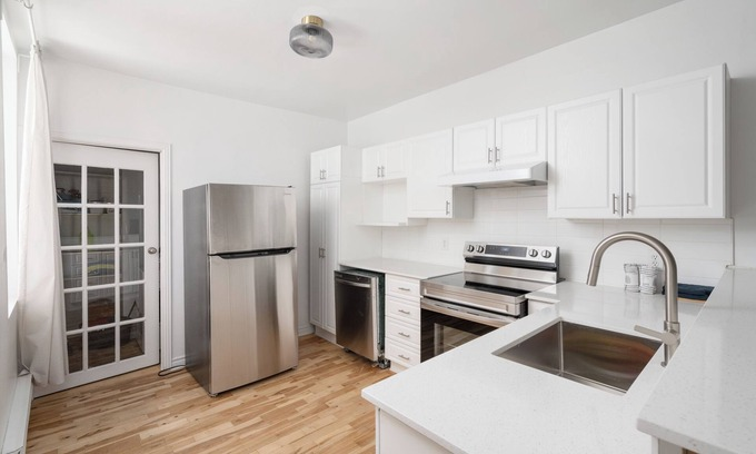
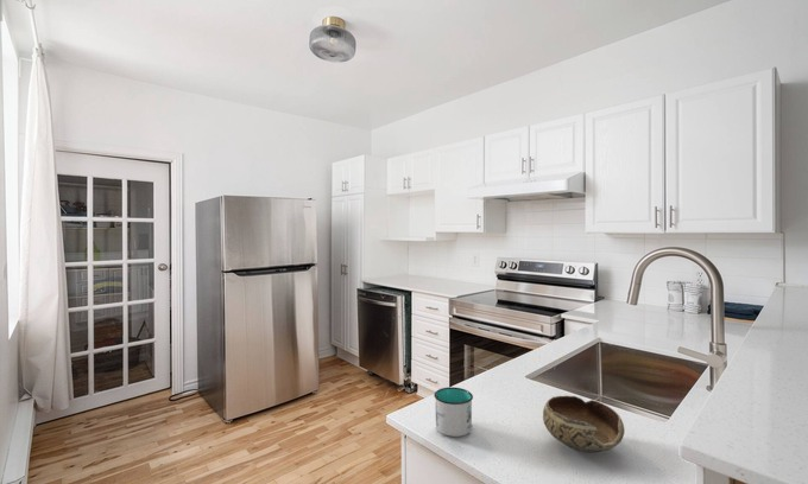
+ mug (454, 408)
+ bowl (581, 426)
